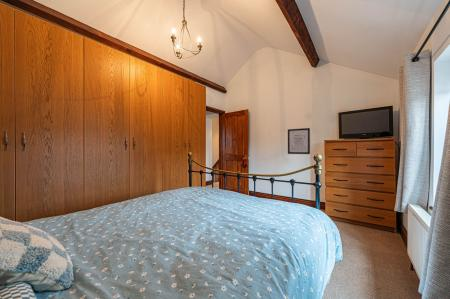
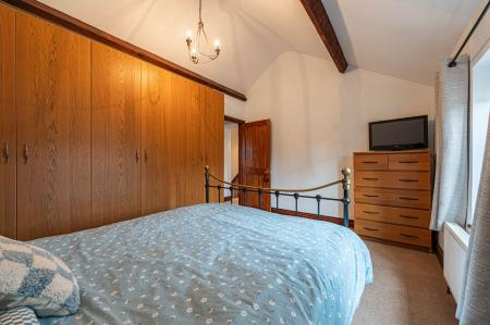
- wall art (298, 141)
